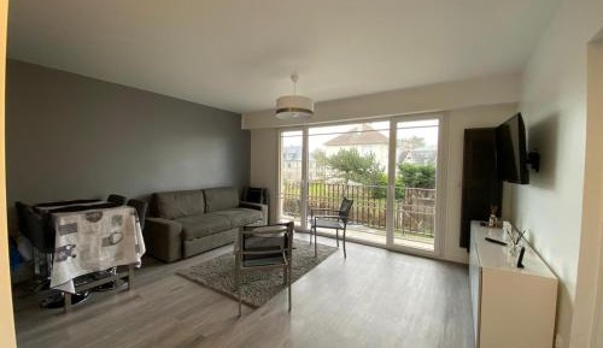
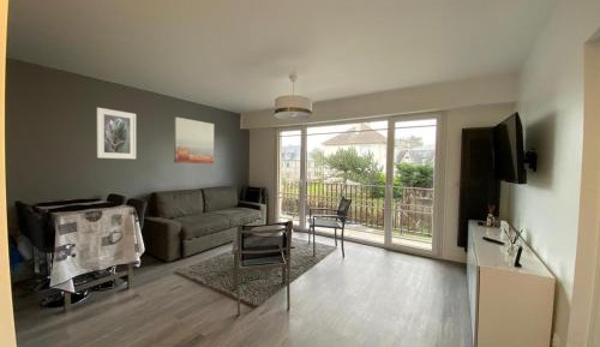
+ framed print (116, 134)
+ wall art (194, 142)
